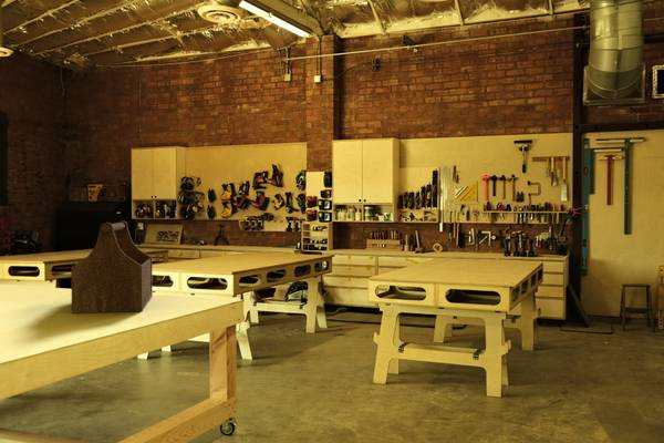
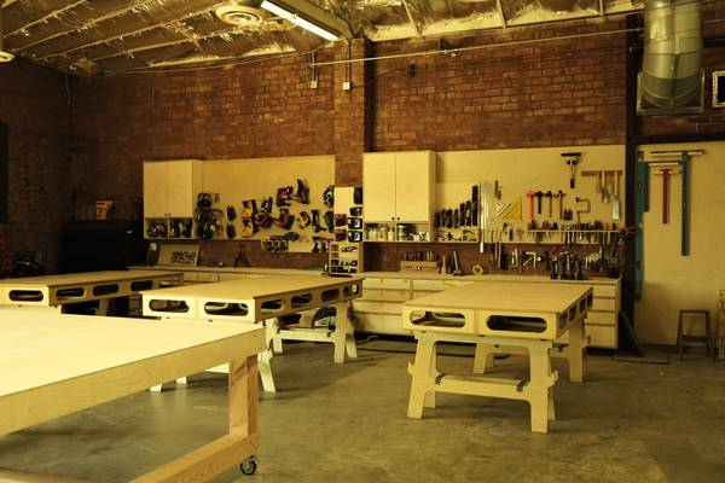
- tool box (115, 262)
